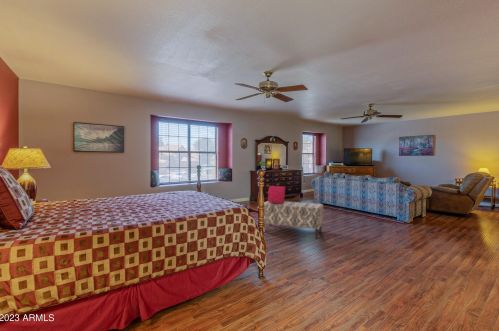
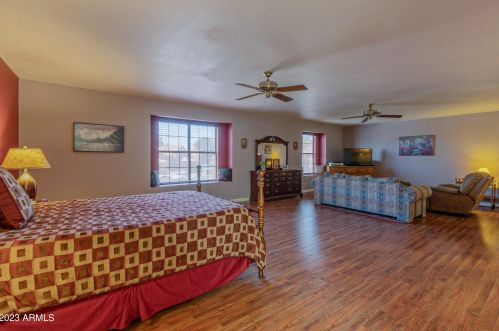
- storage bin (276, 194)
- bench (291, 217)
